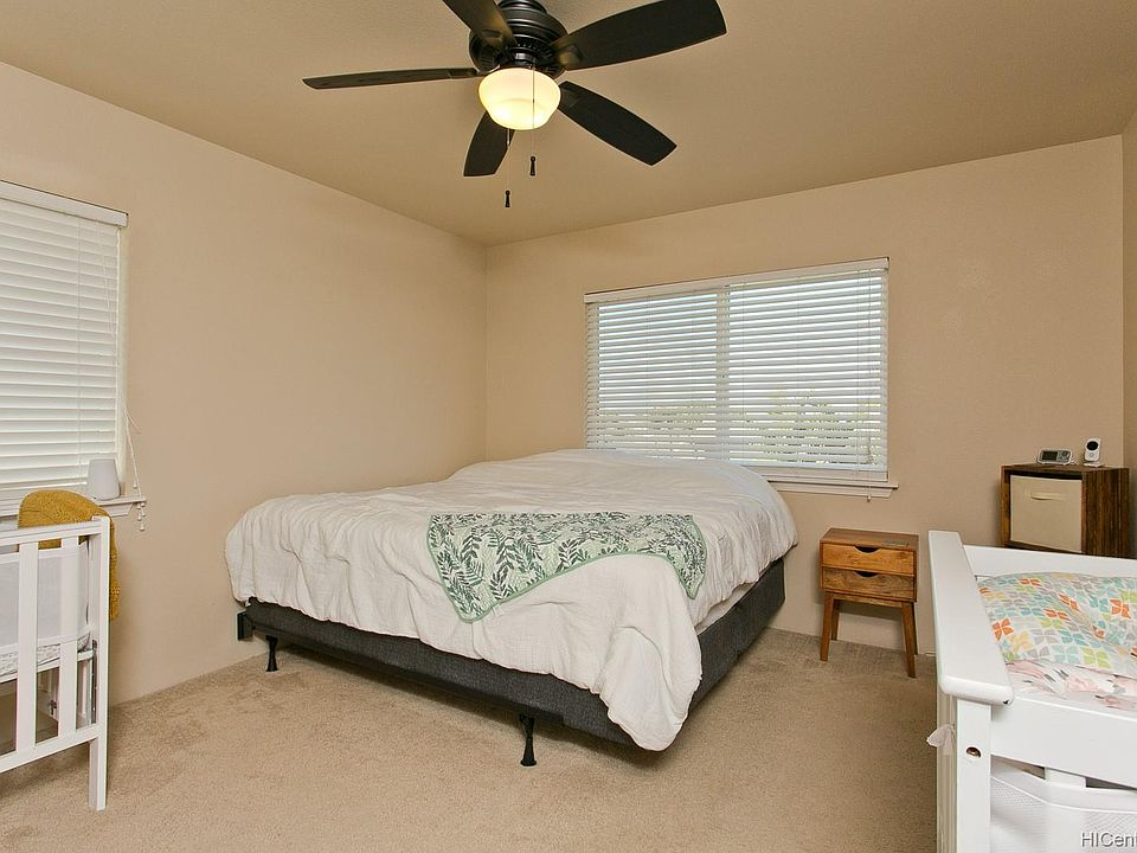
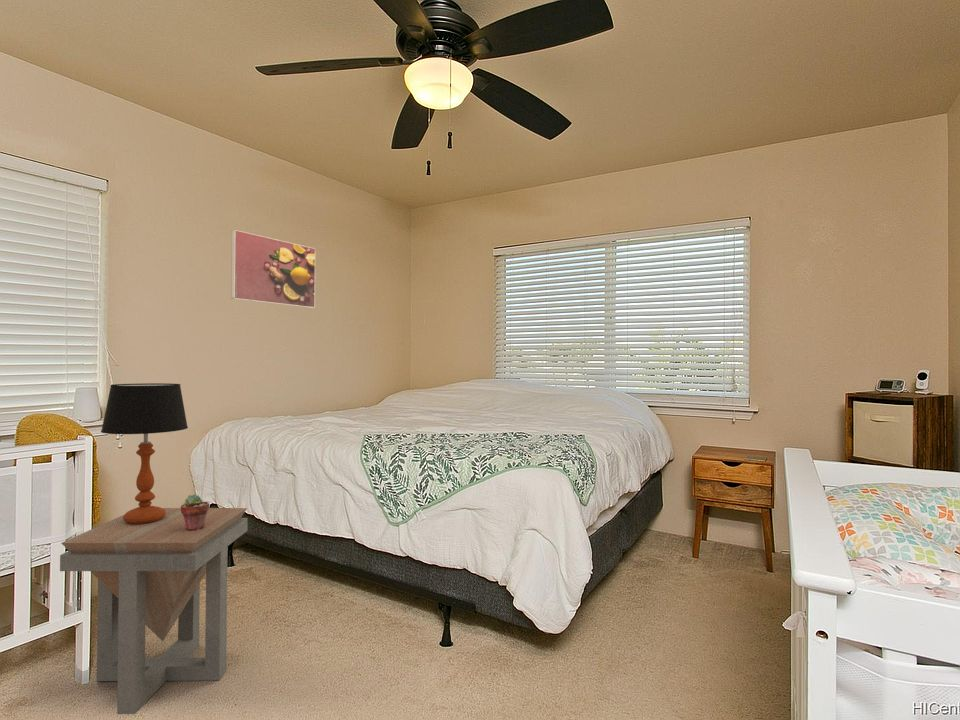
+ potted succulent (194, 510)
+ side table (163, 599)
+ table lamp (145, 451)
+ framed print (276, 271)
